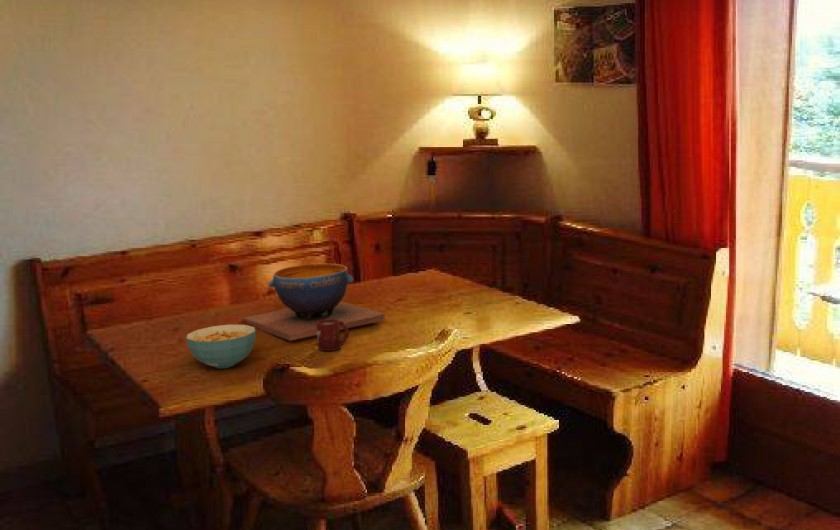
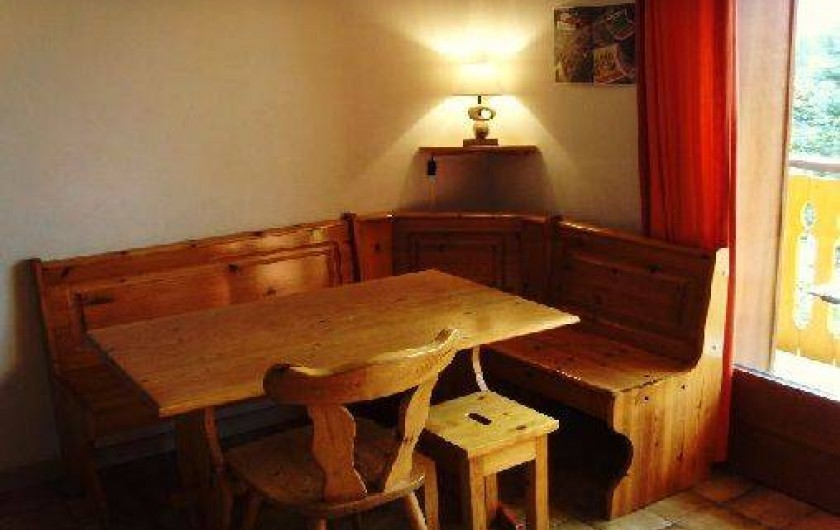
- decorative bowl (311, 295)
- cereal bowl (222, 349)
- cup (333, 334)
